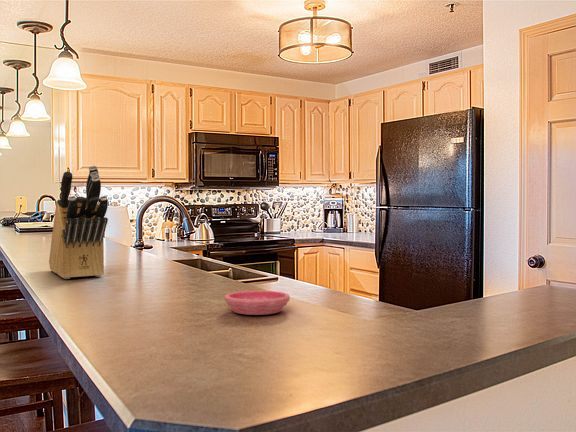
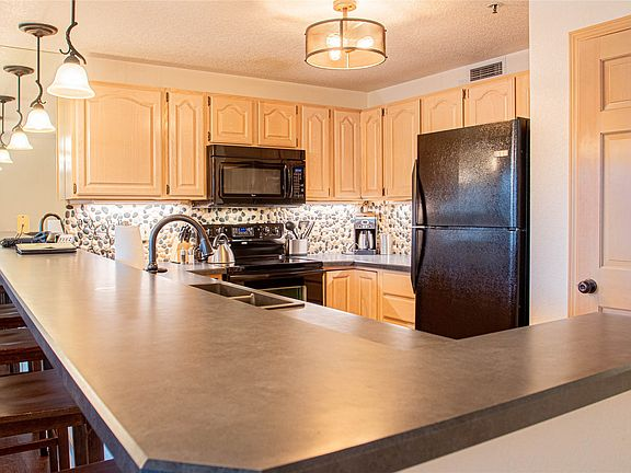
- saucer (257, 302)
- knife block (77, 221)
